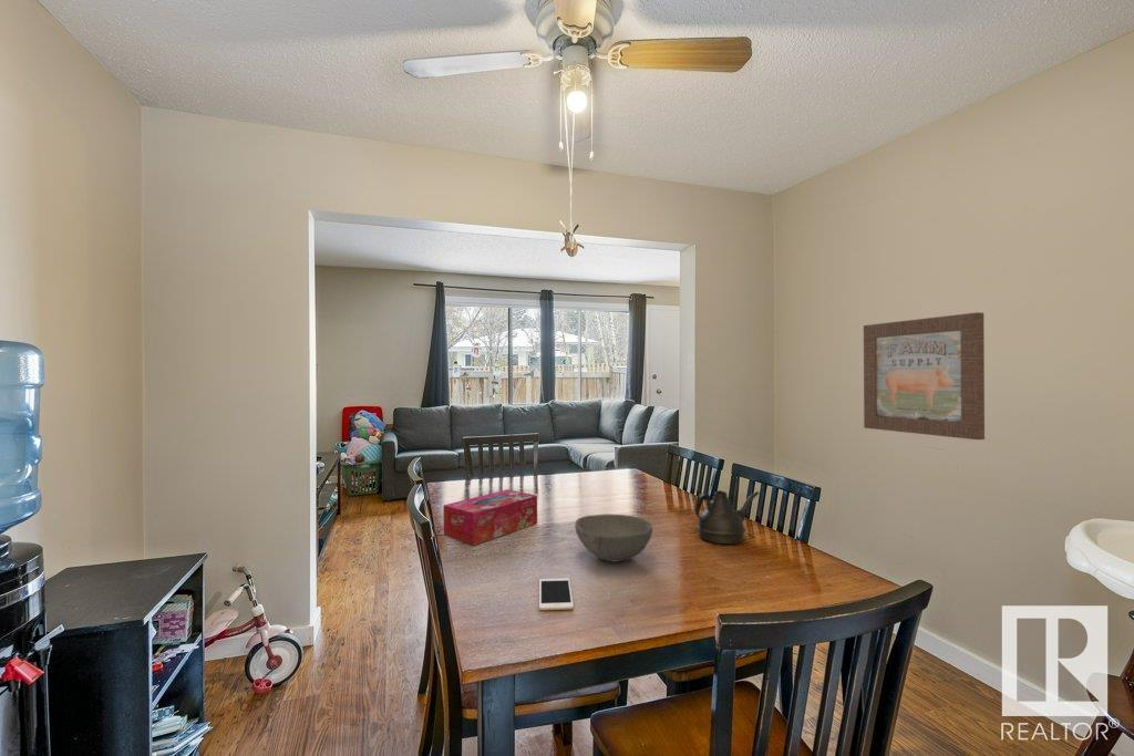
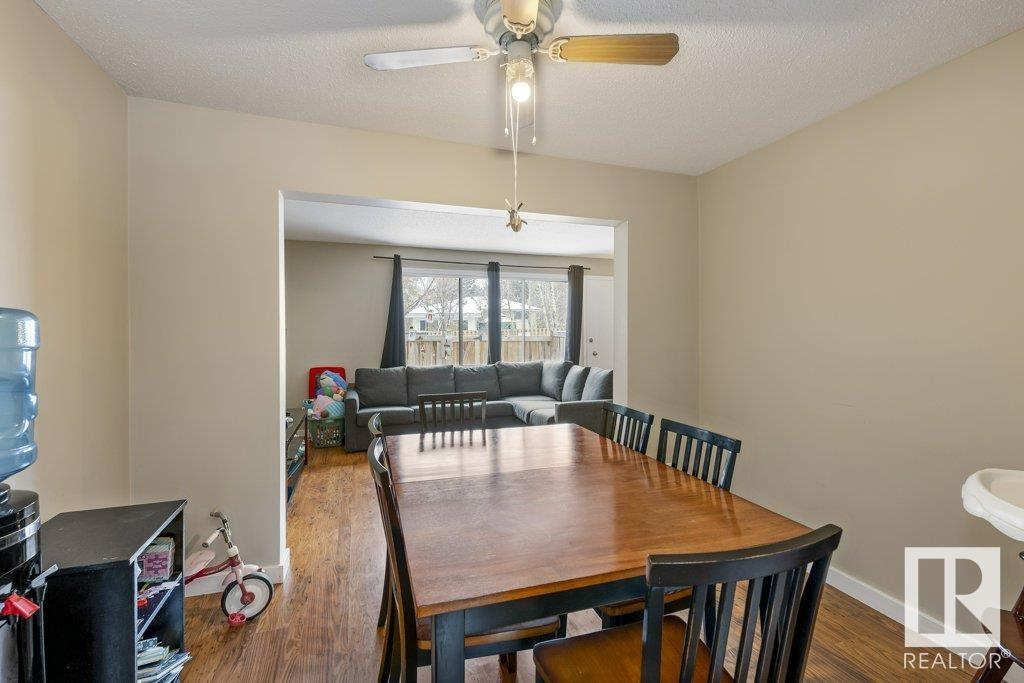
- teapot (729, 514)
- wall art (917, 376)
- bowl (614, 540)
- cell phone (555, 592)
- tissue box (492, 514)
